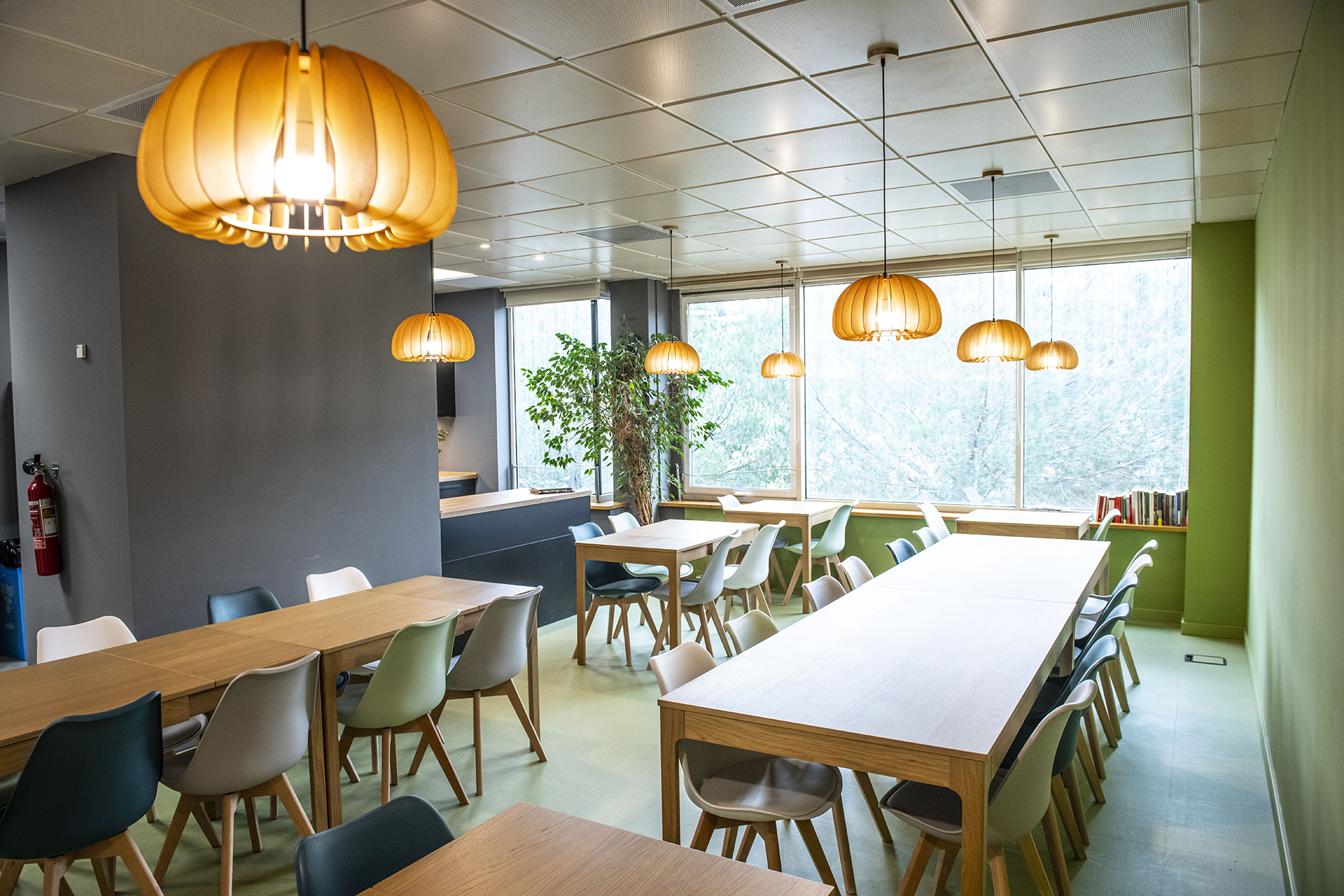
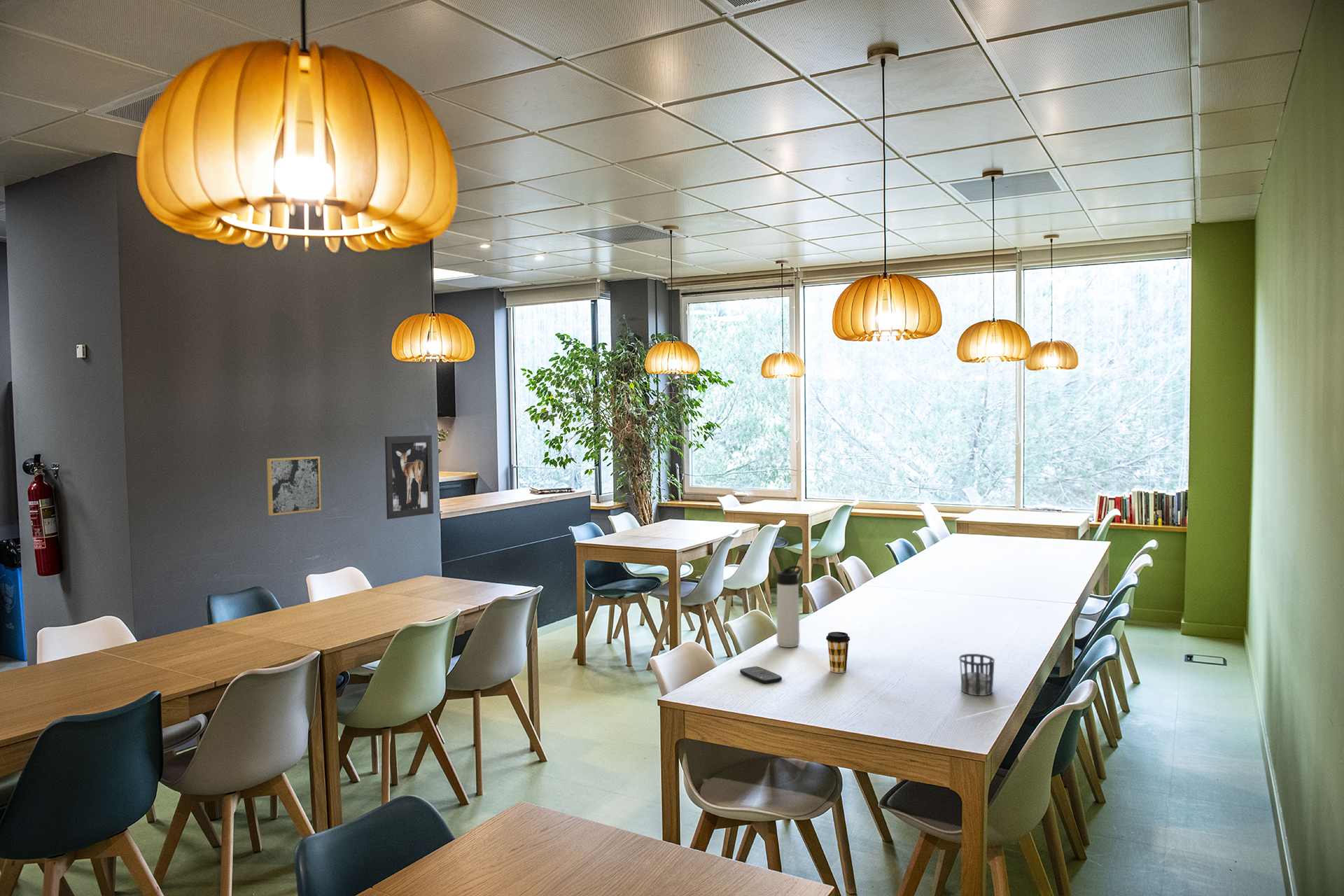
+ wall art (295, 485)
+ smartphone (760, 674)
+ thermos bottle (790, 606)
+ wall art (410, 476)
+ coffee cup (838, 652)
+ cup (976, 674)
